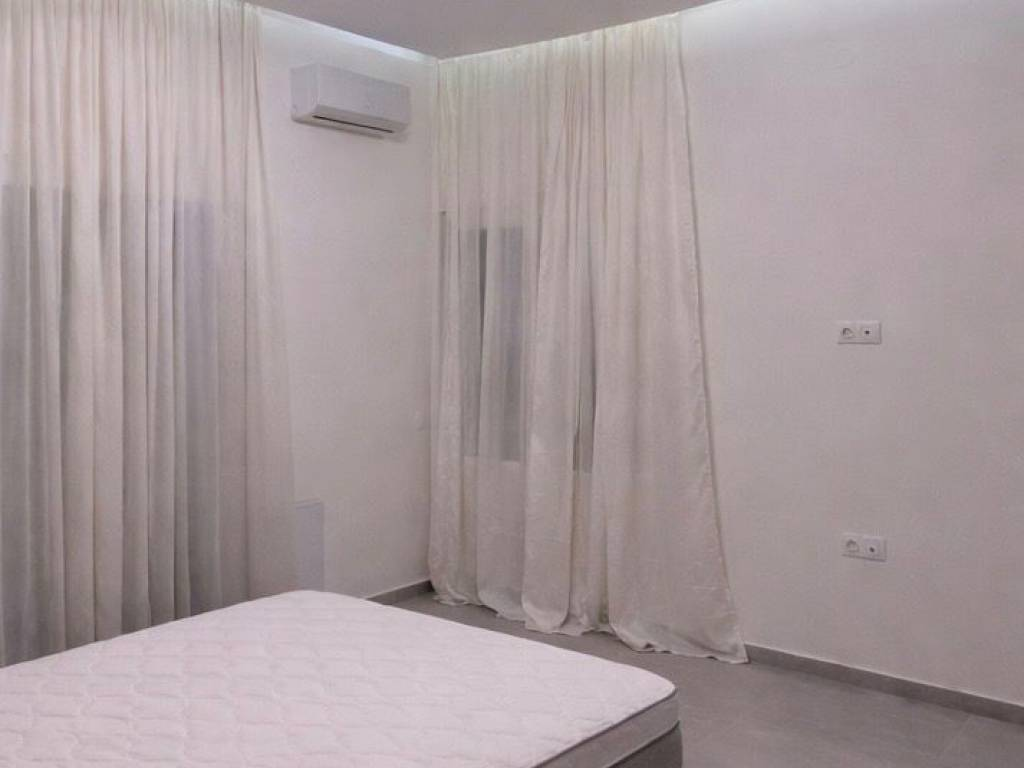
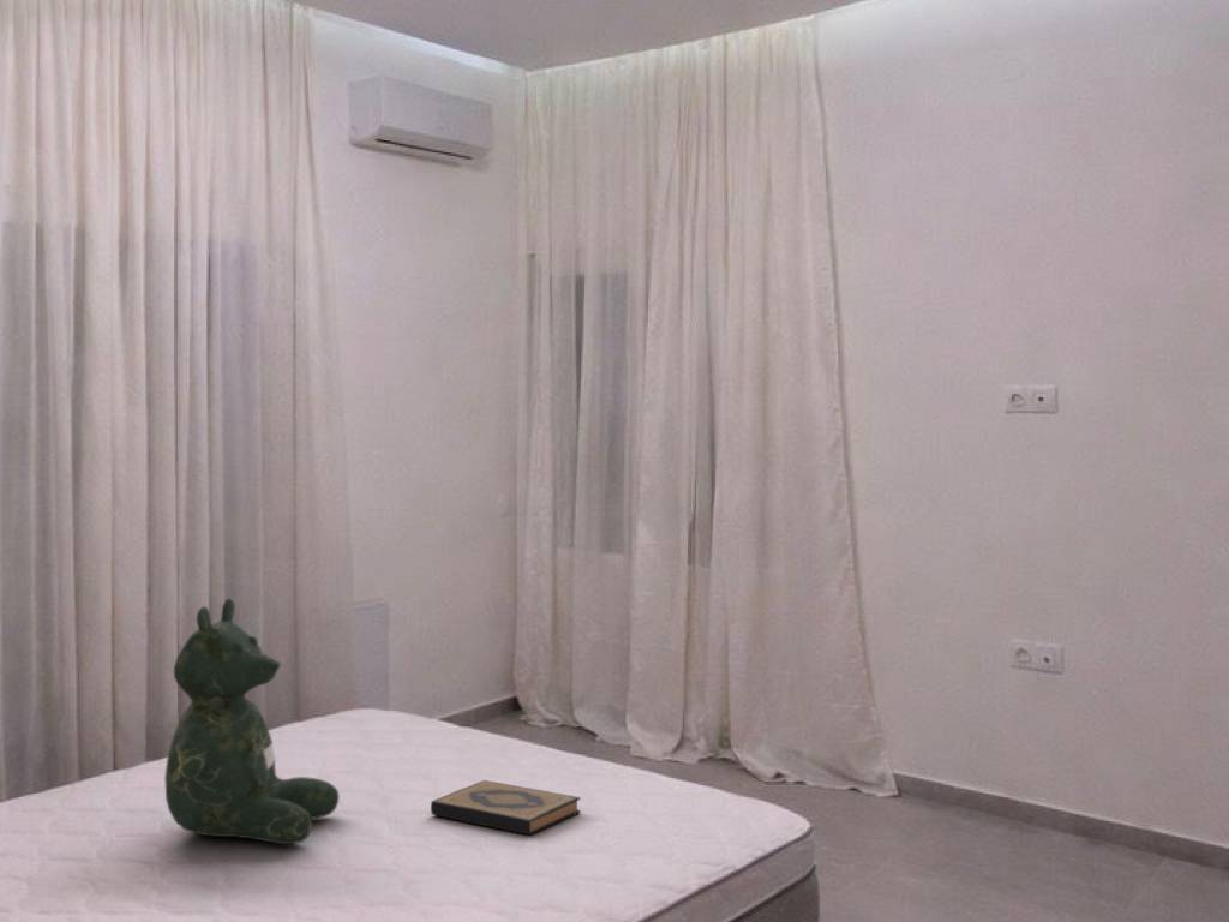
+ hardback book (505, 806)
+ teddy bear (251, 716)
